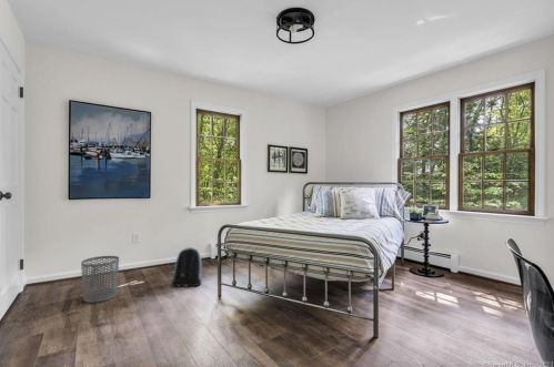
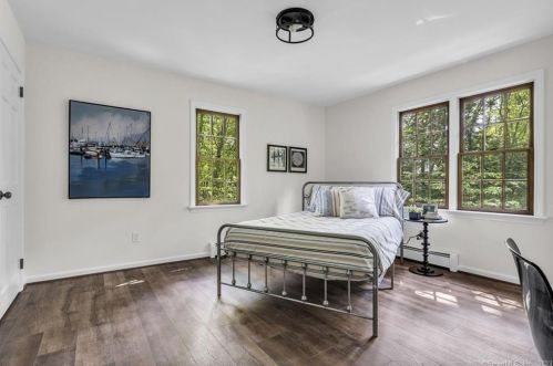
- waste bin (100, 278)
- backpack (188, 265)
